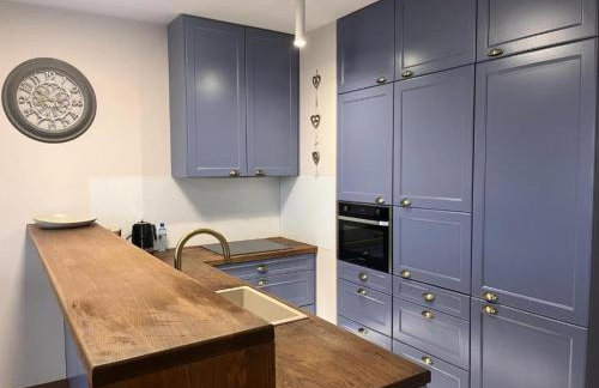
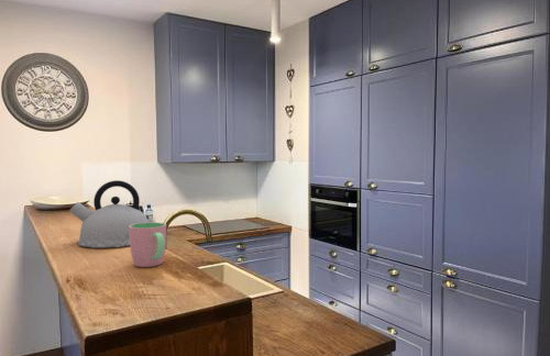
+ kettle (111, 211)
+ cup (151, 245)
